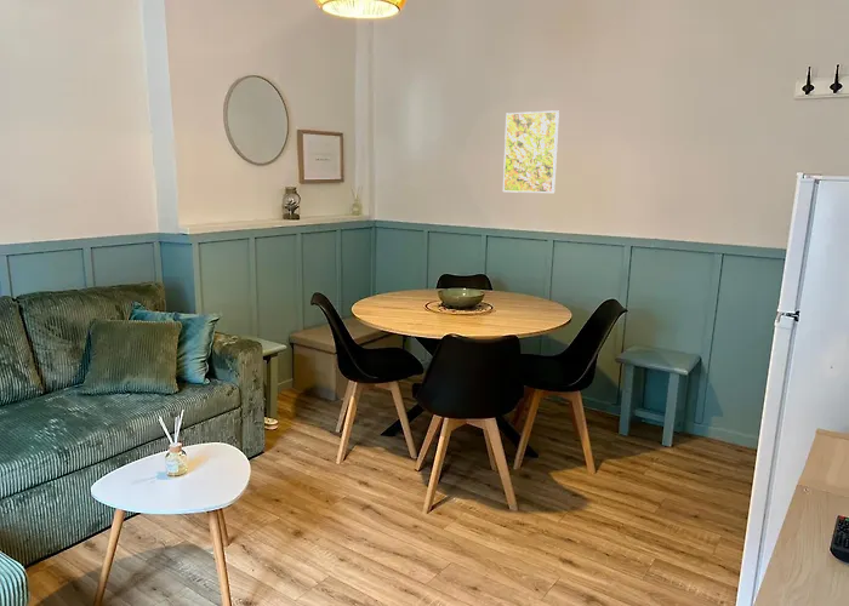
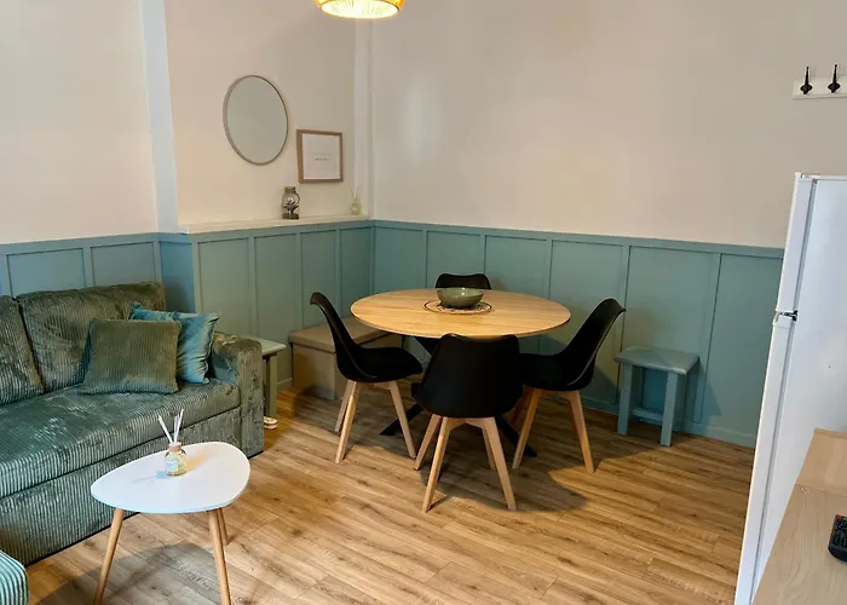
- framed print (530, 153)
